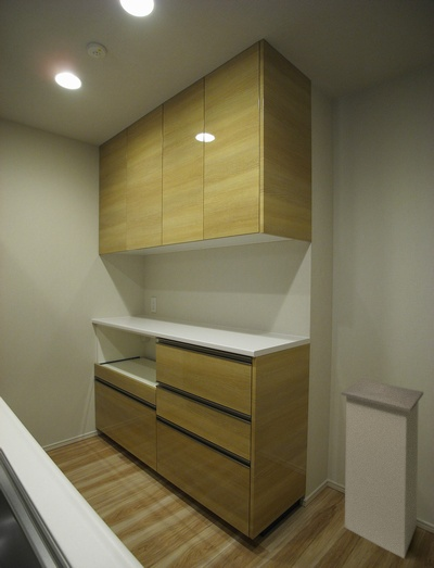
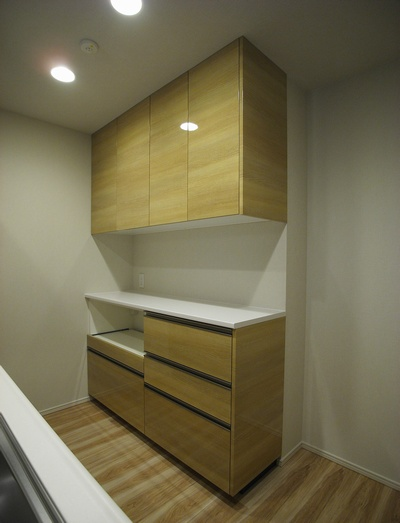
- trash can (381, 457)
